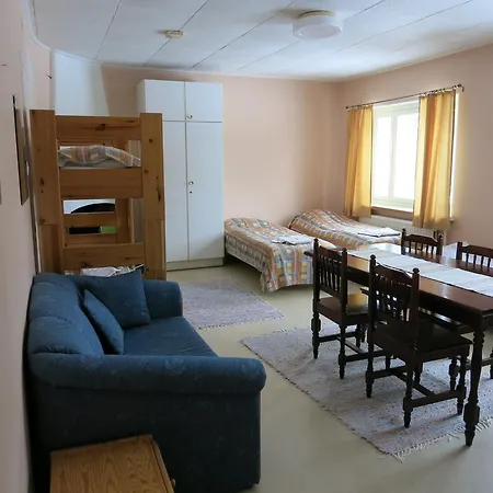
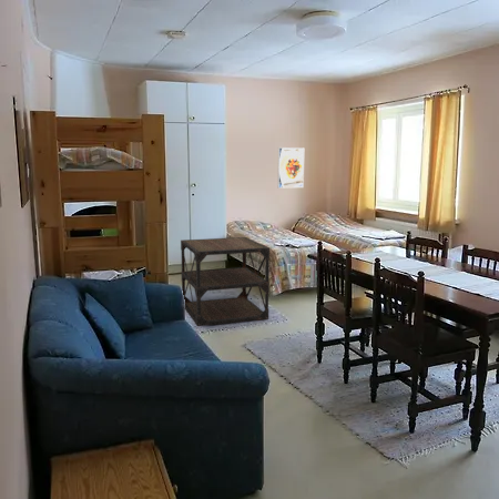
+ side table (223, 278)
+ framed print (291, 167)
